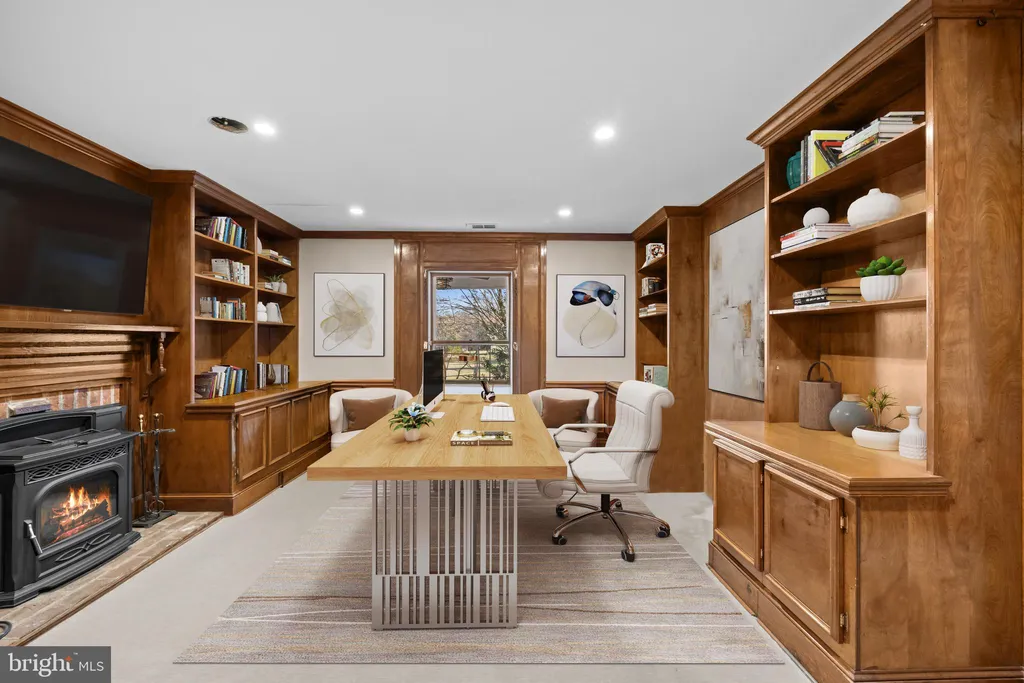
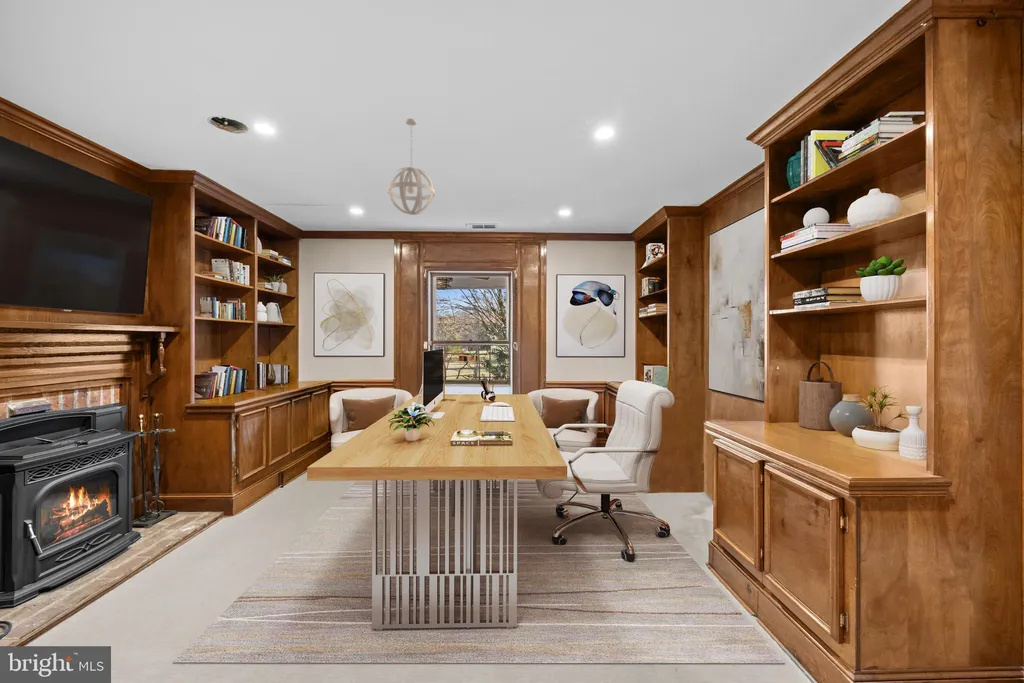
+ pendant light (411, 167)
